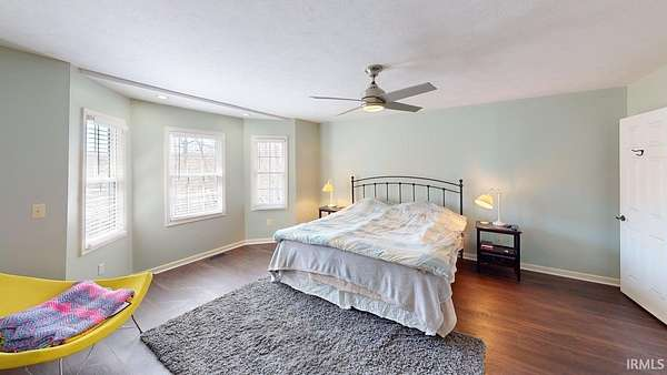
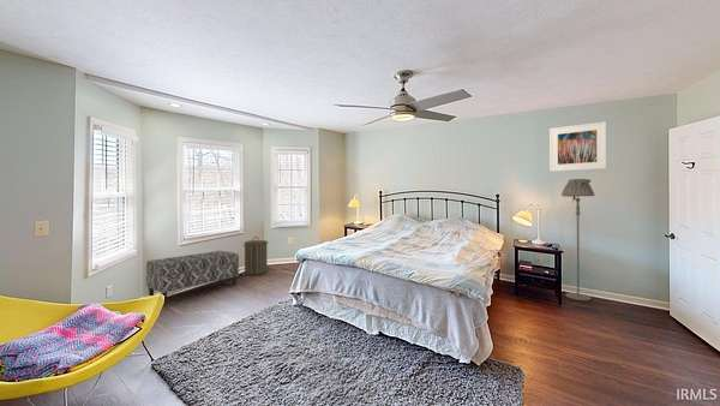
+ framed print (576, 148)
+ floor lamp (577, 238)
+ laundry hamper (256, 253)
+ bench (196, 274)
